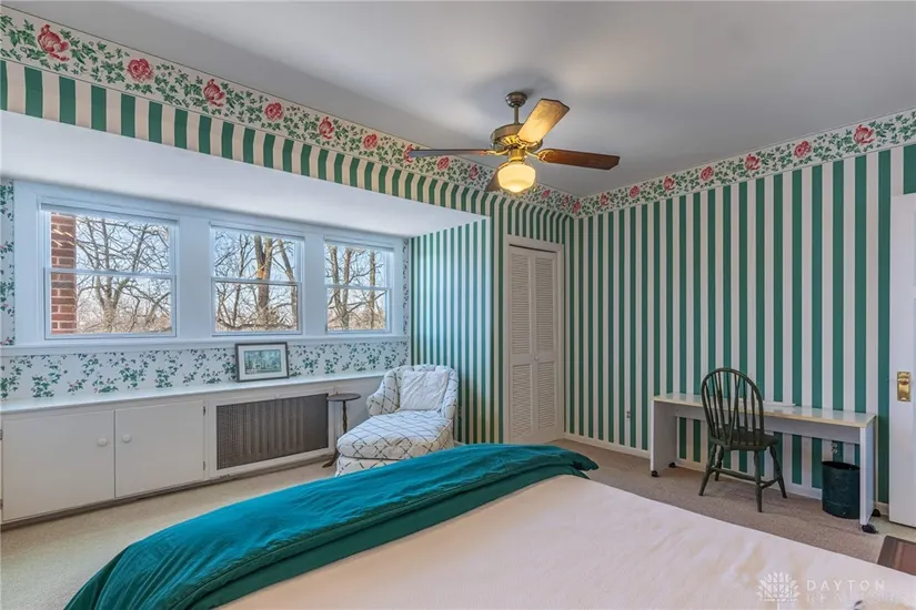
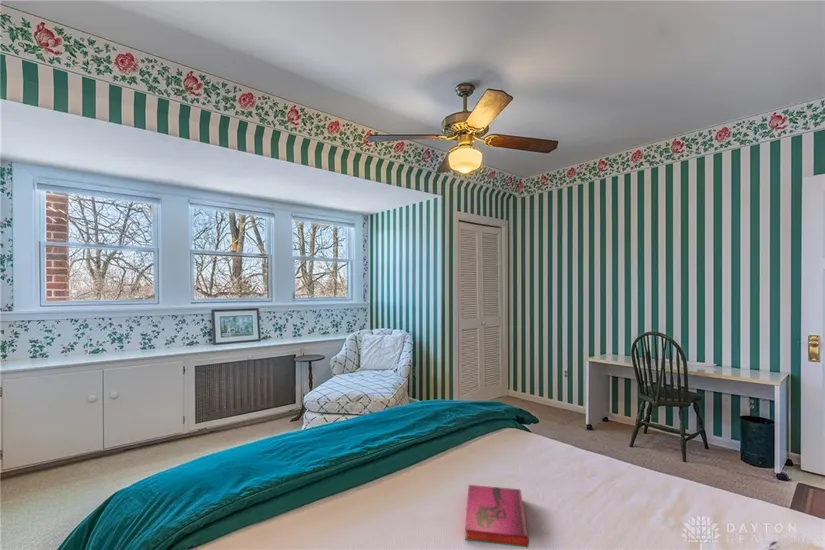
+ hardback book (495, 512)
